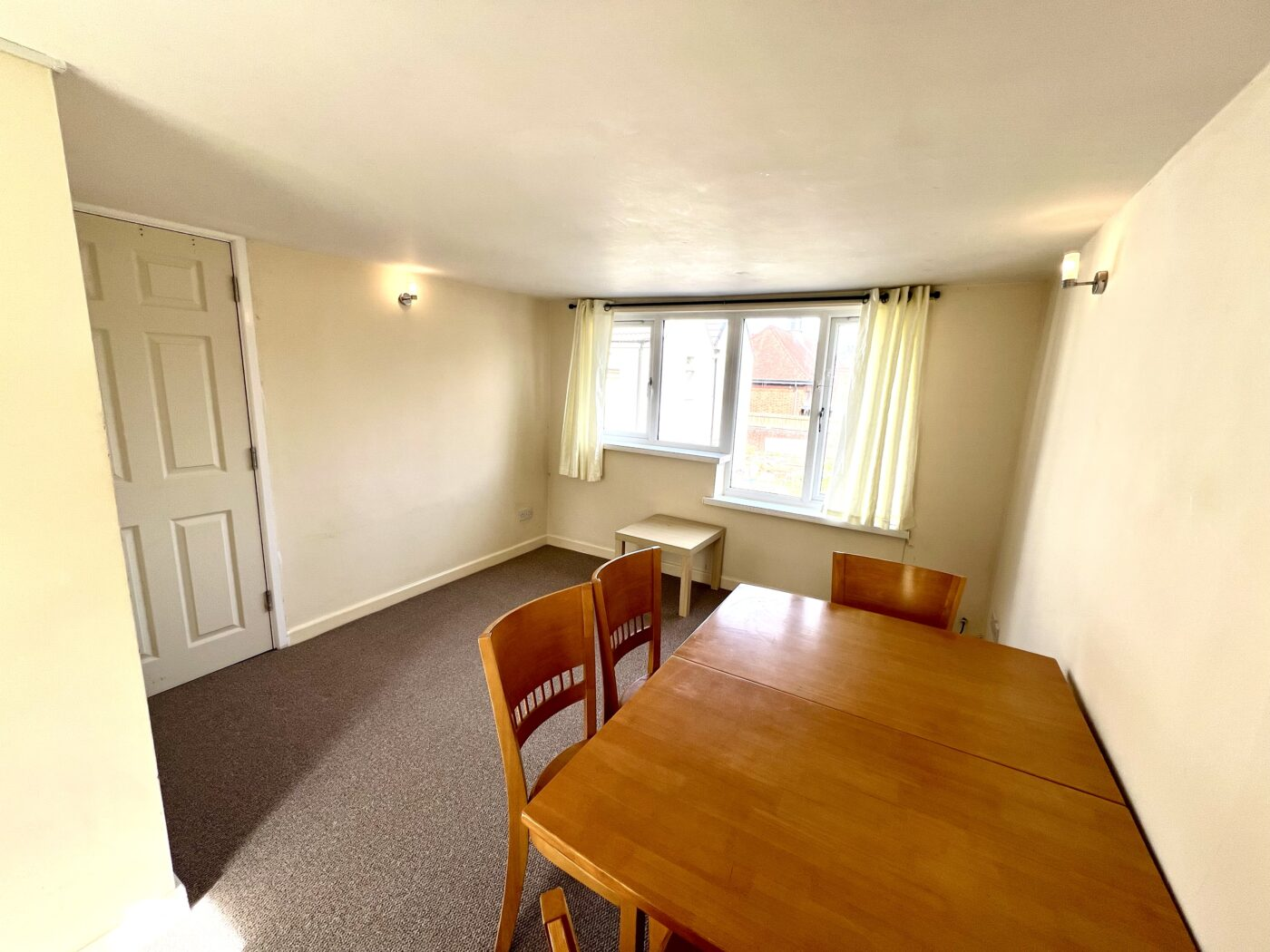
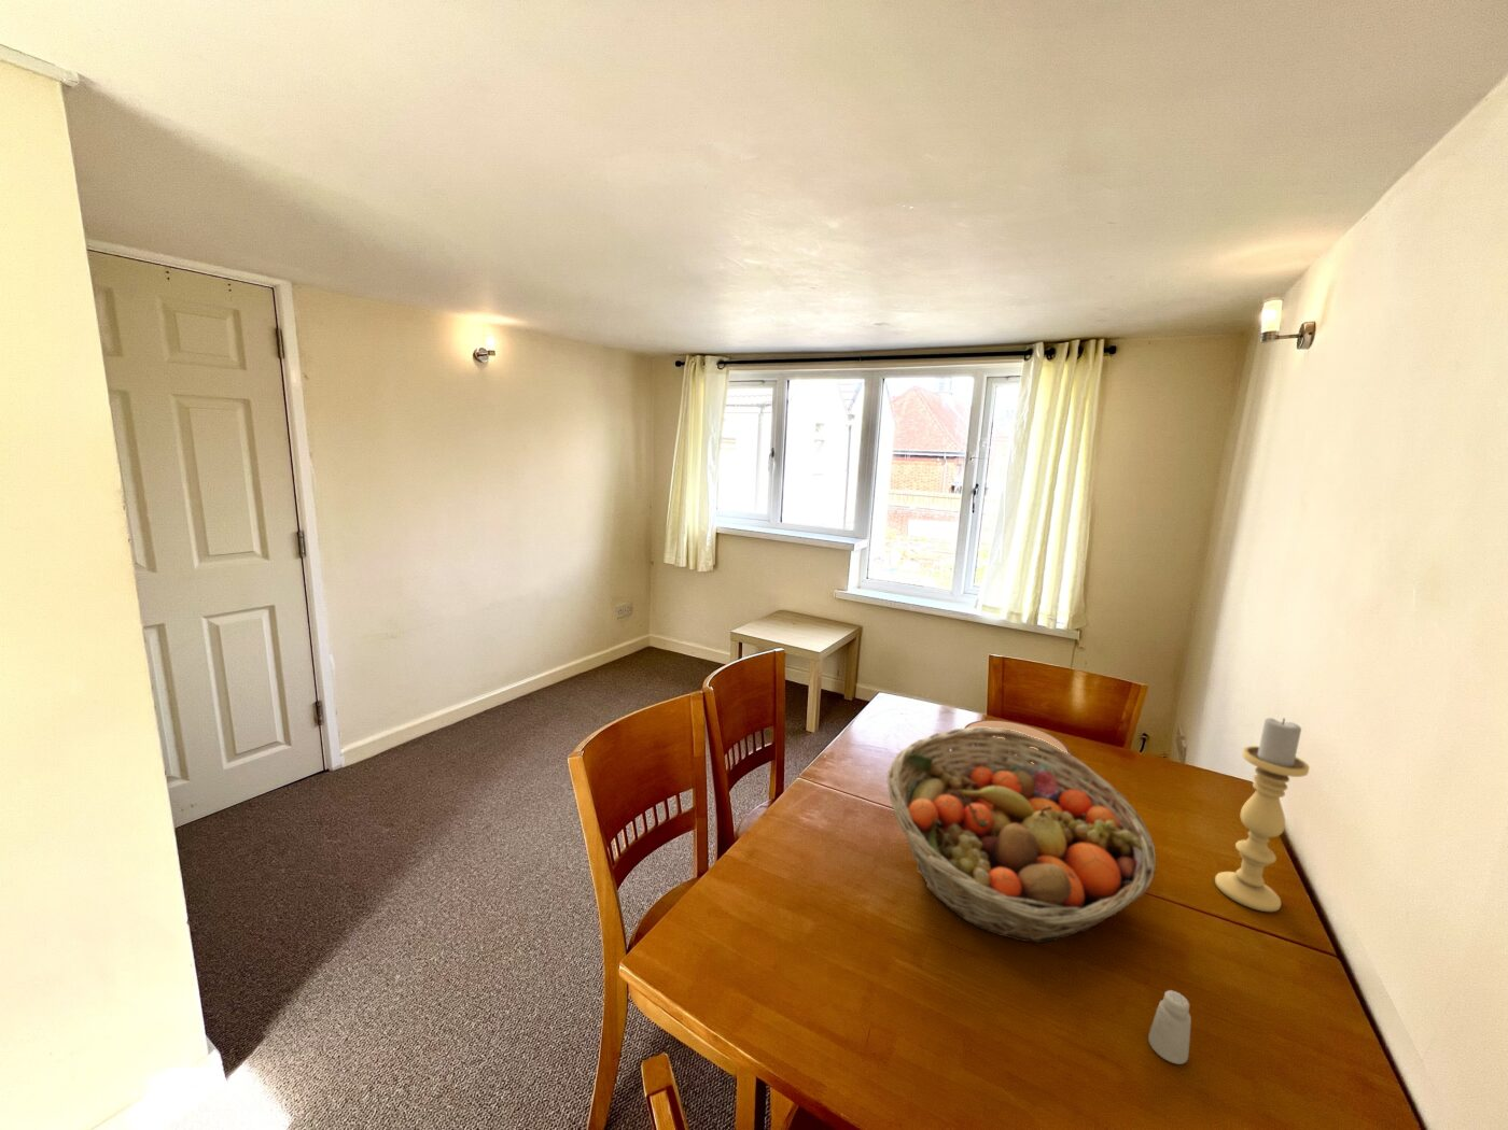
+ plate (1015, 755)
+ fruit basket (1013, 825)
+ candle holder (1265, 807)
+ saltshaker (1172, 1023)
